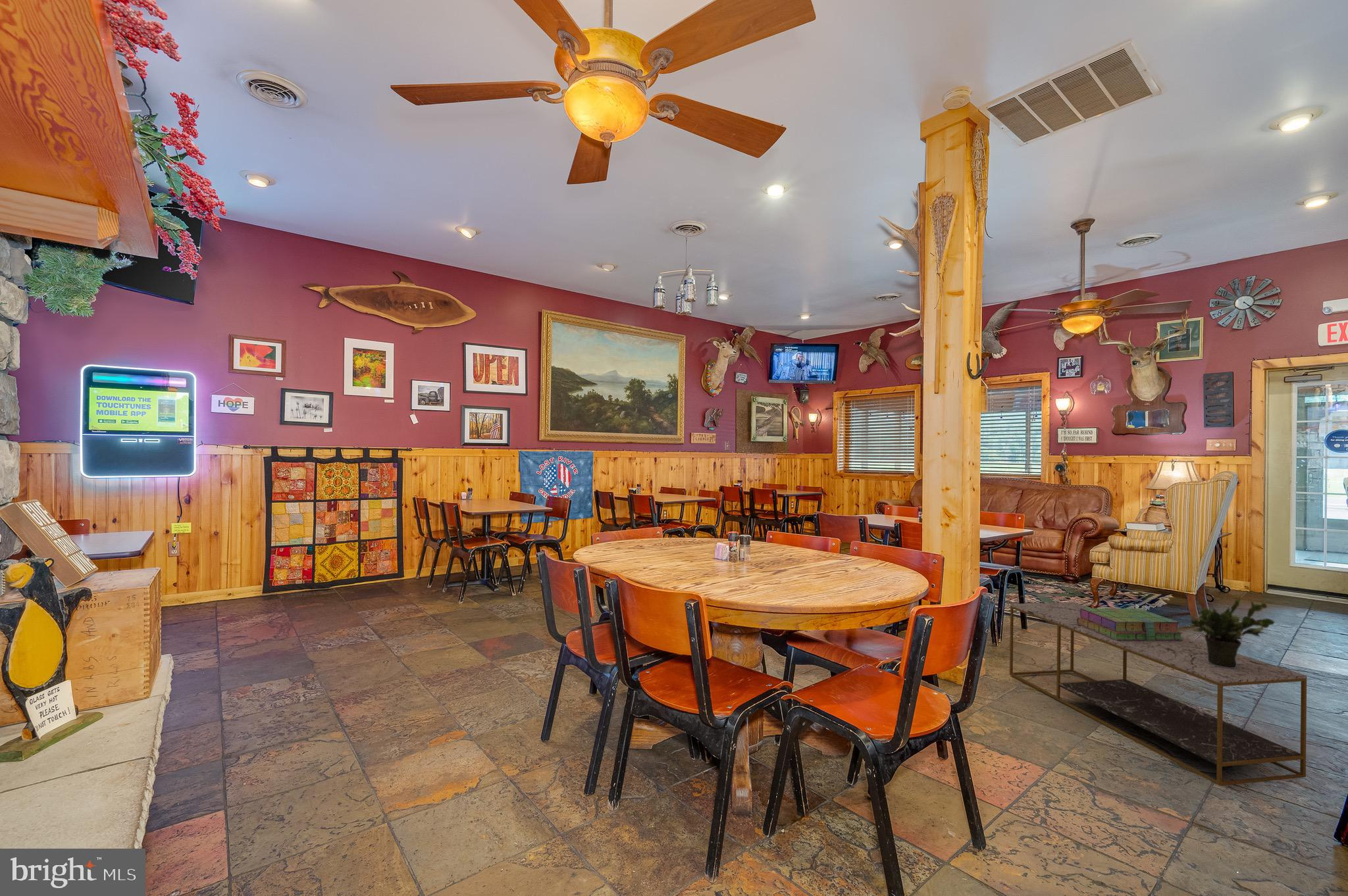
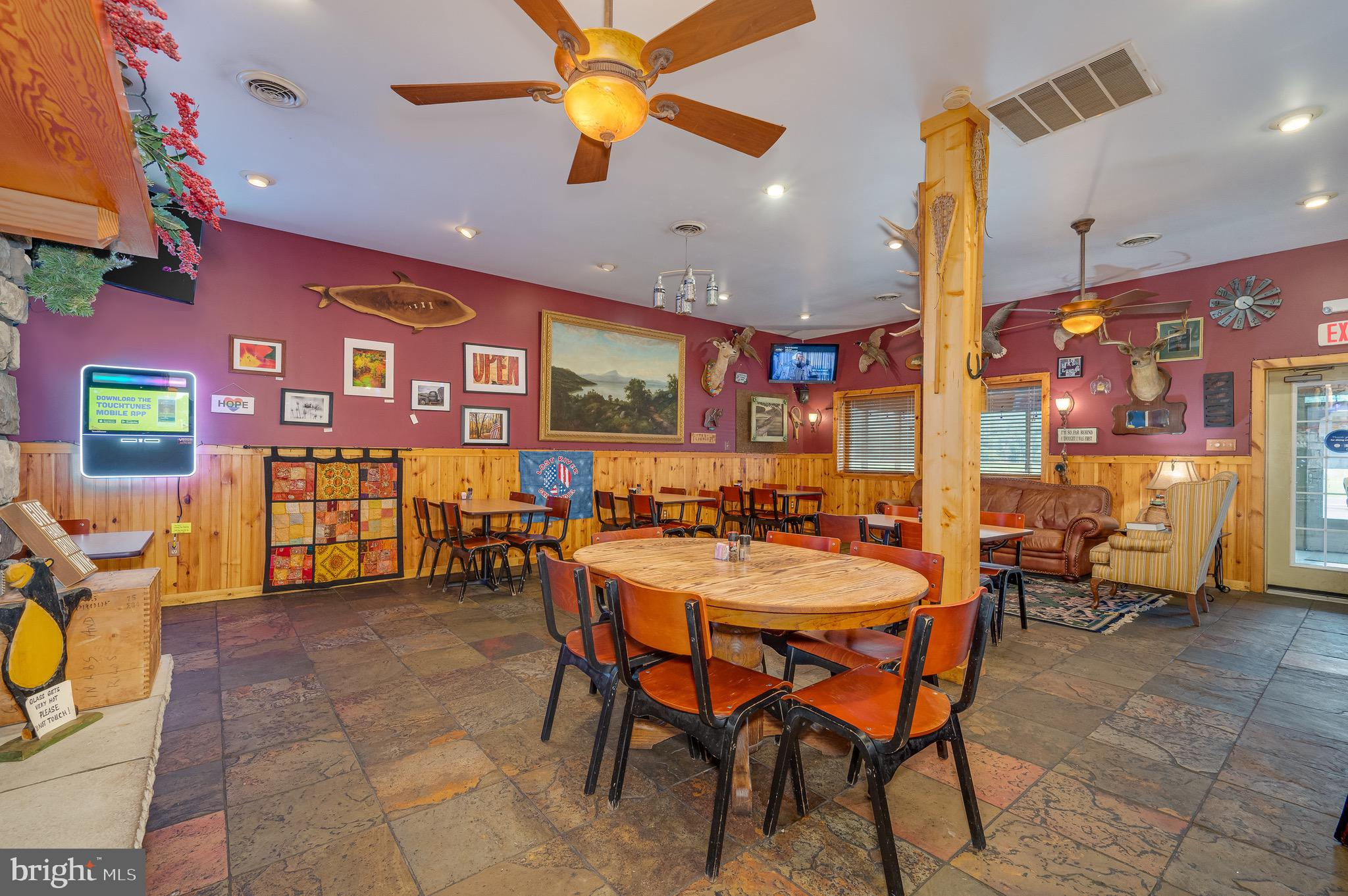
- stack of books (1128, 622)
- coffee table (1126, 675)
- potted plant (1238, 630)
